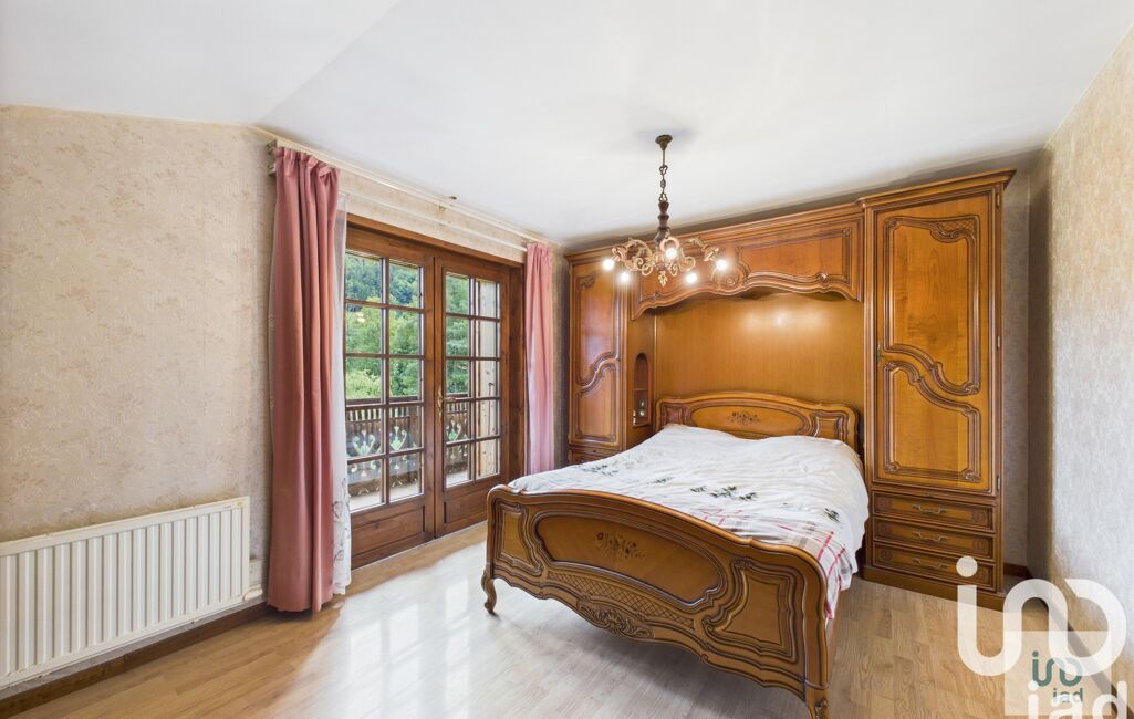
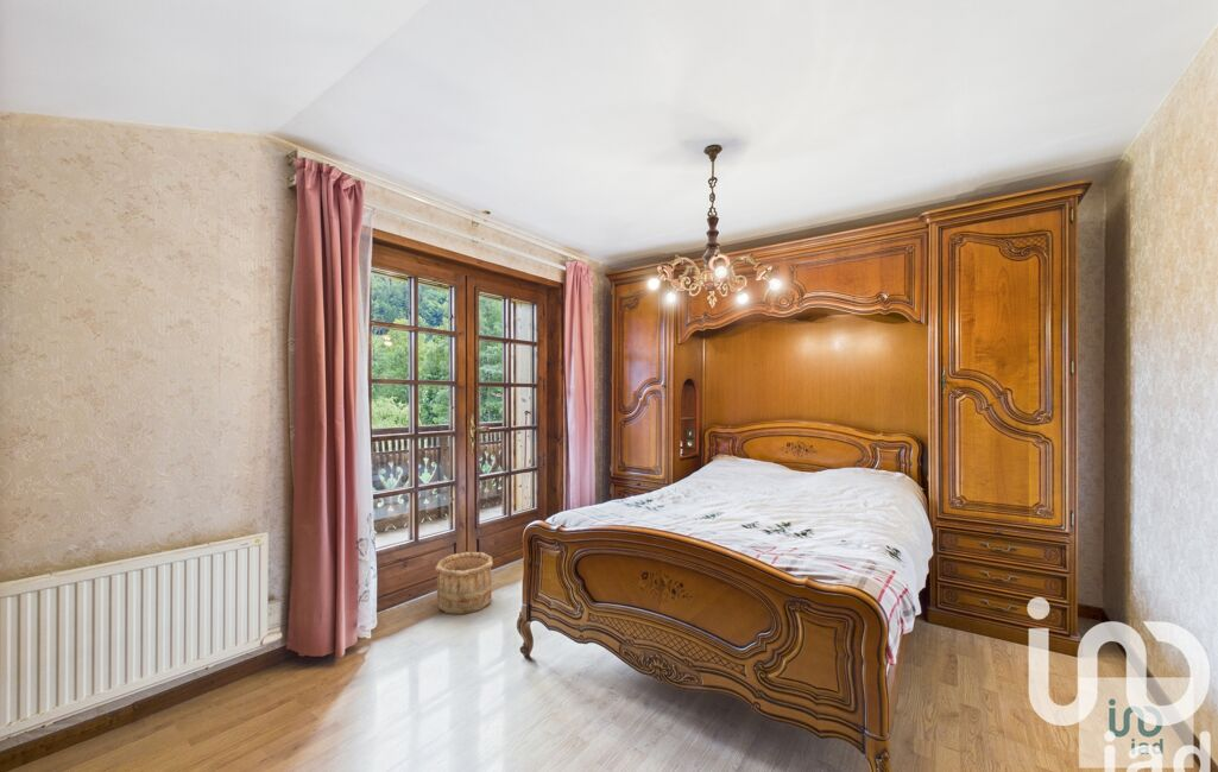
+ wooden bucket (465, 581)
